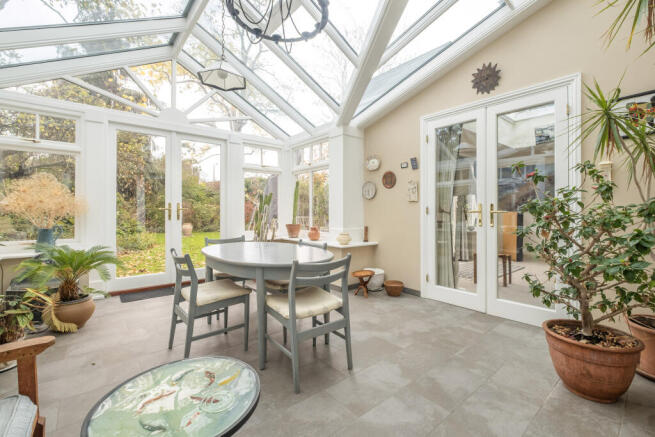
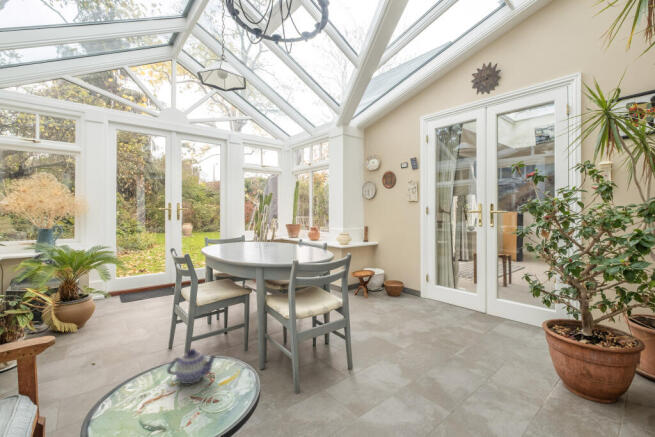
+ teapot (192, 364)
